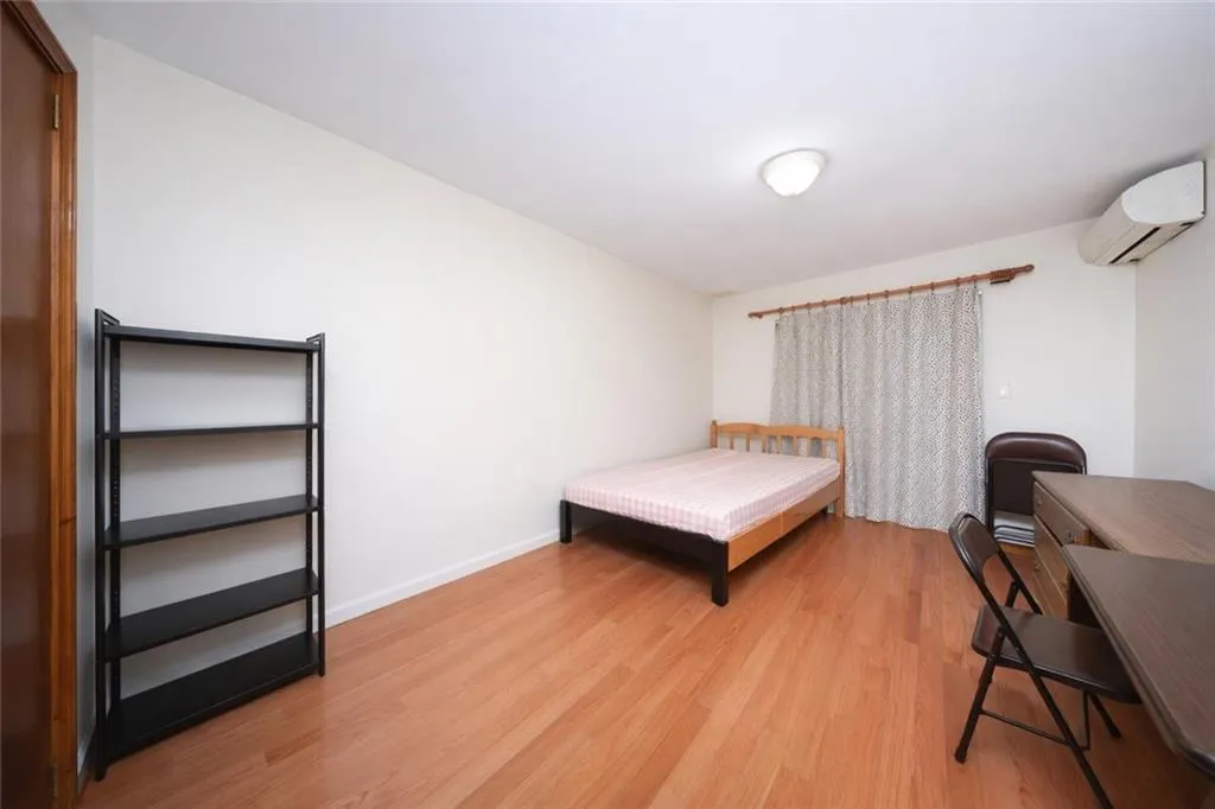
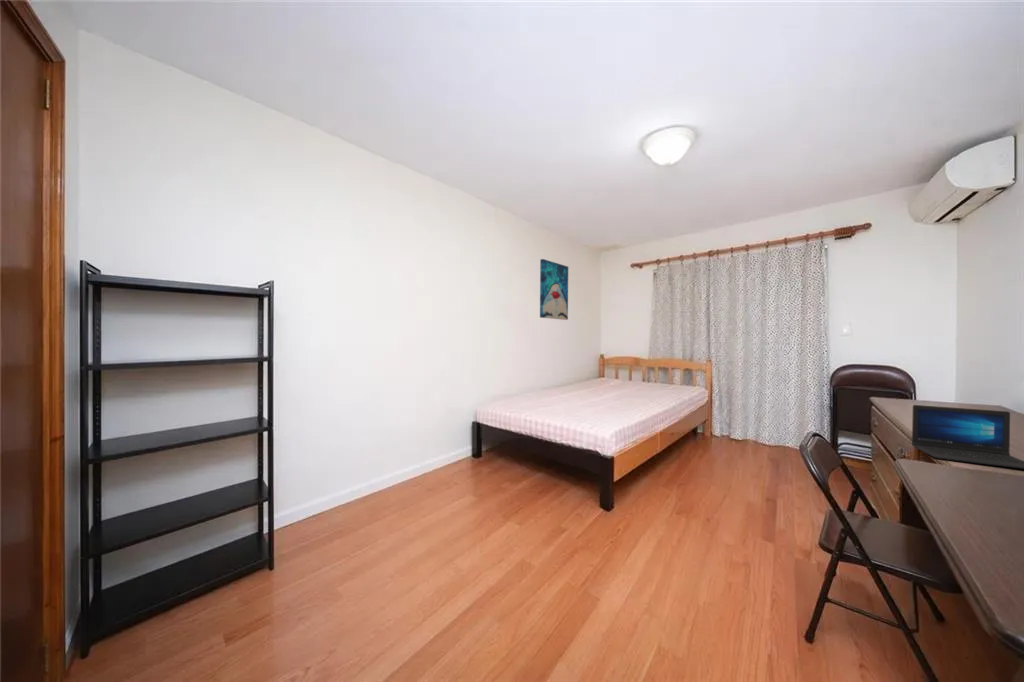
+ laptop (971, 434)
+ wall art (554, 290)
